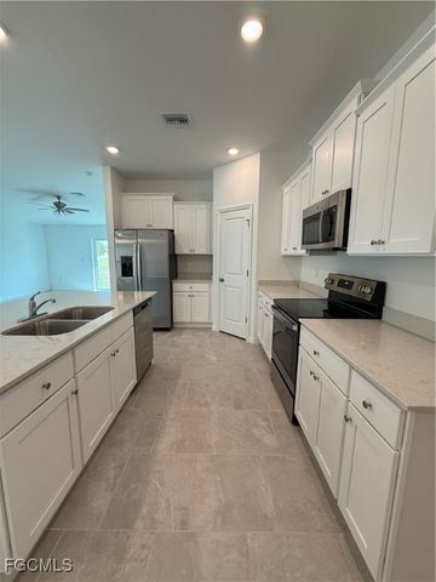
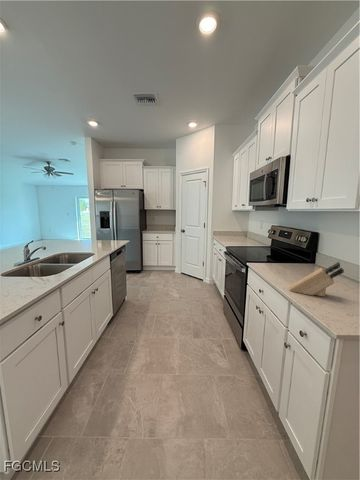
+ knife block (315, 276)
